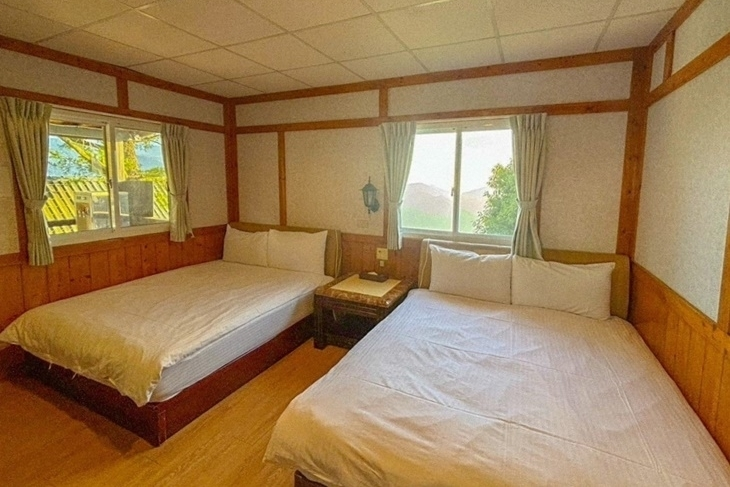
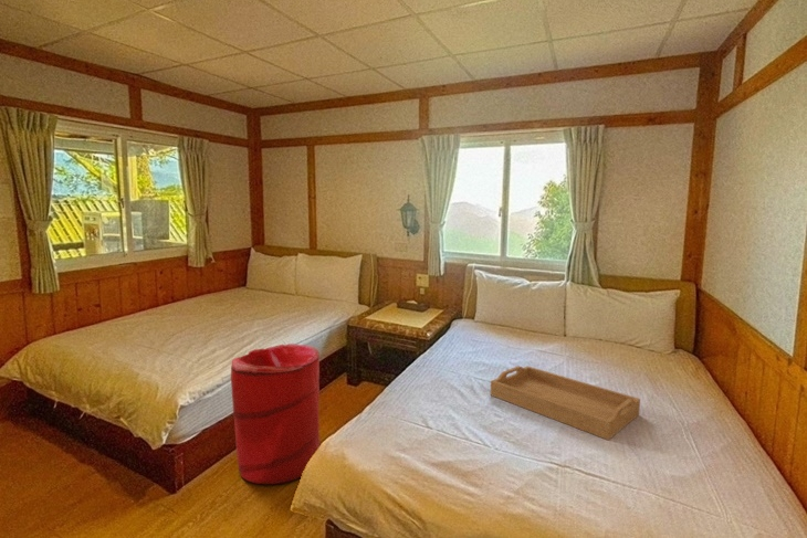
+ laundry hamper (276, 405)
+ serving tray (560, 394)
